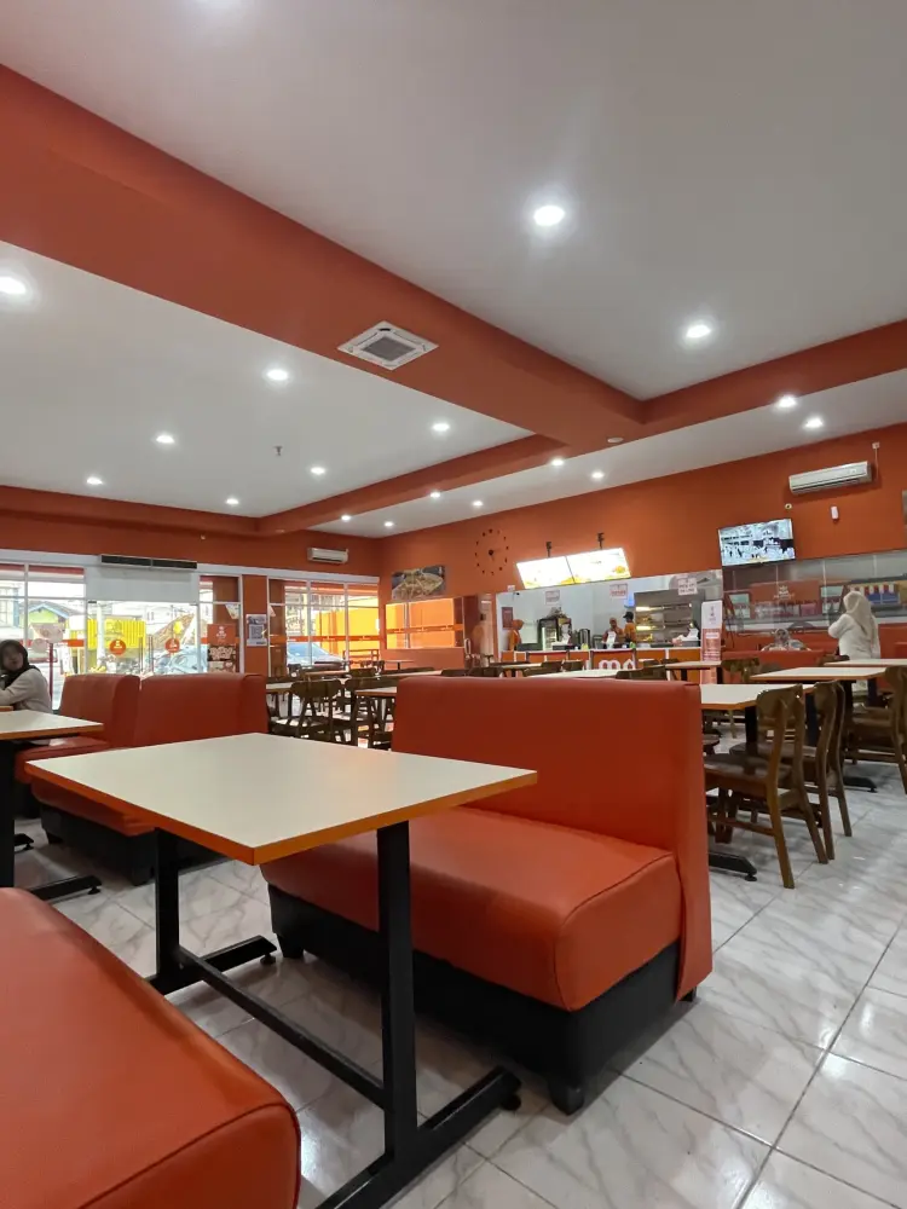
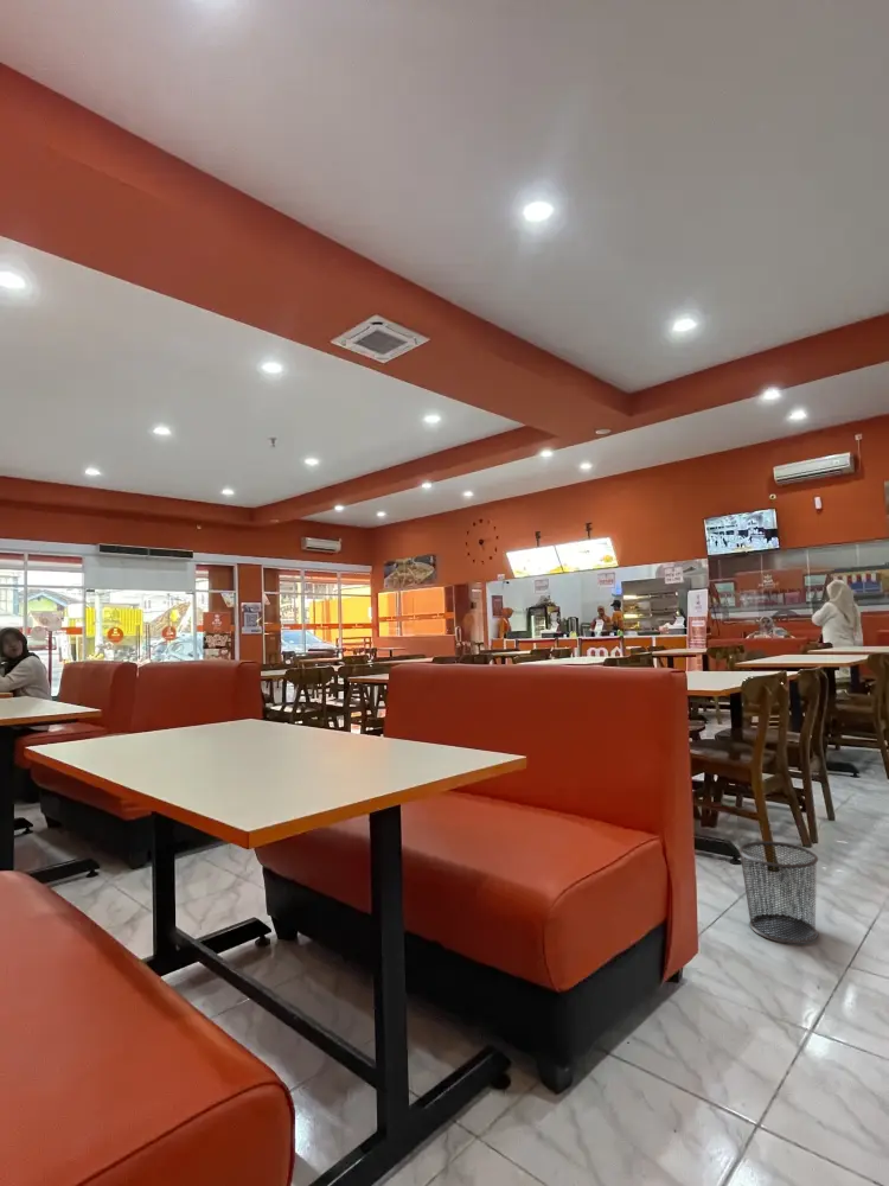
+ waste bin (780, 891)
